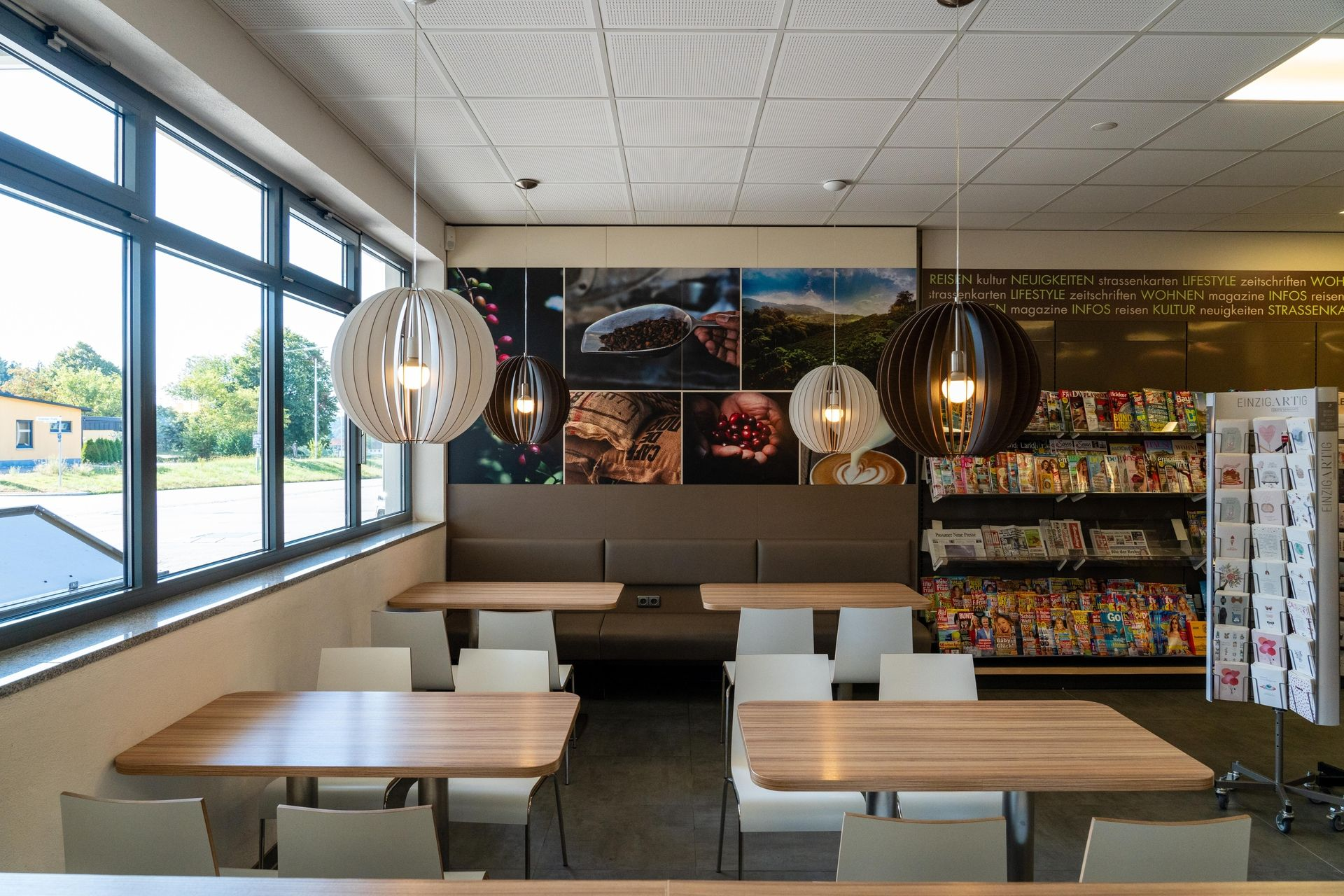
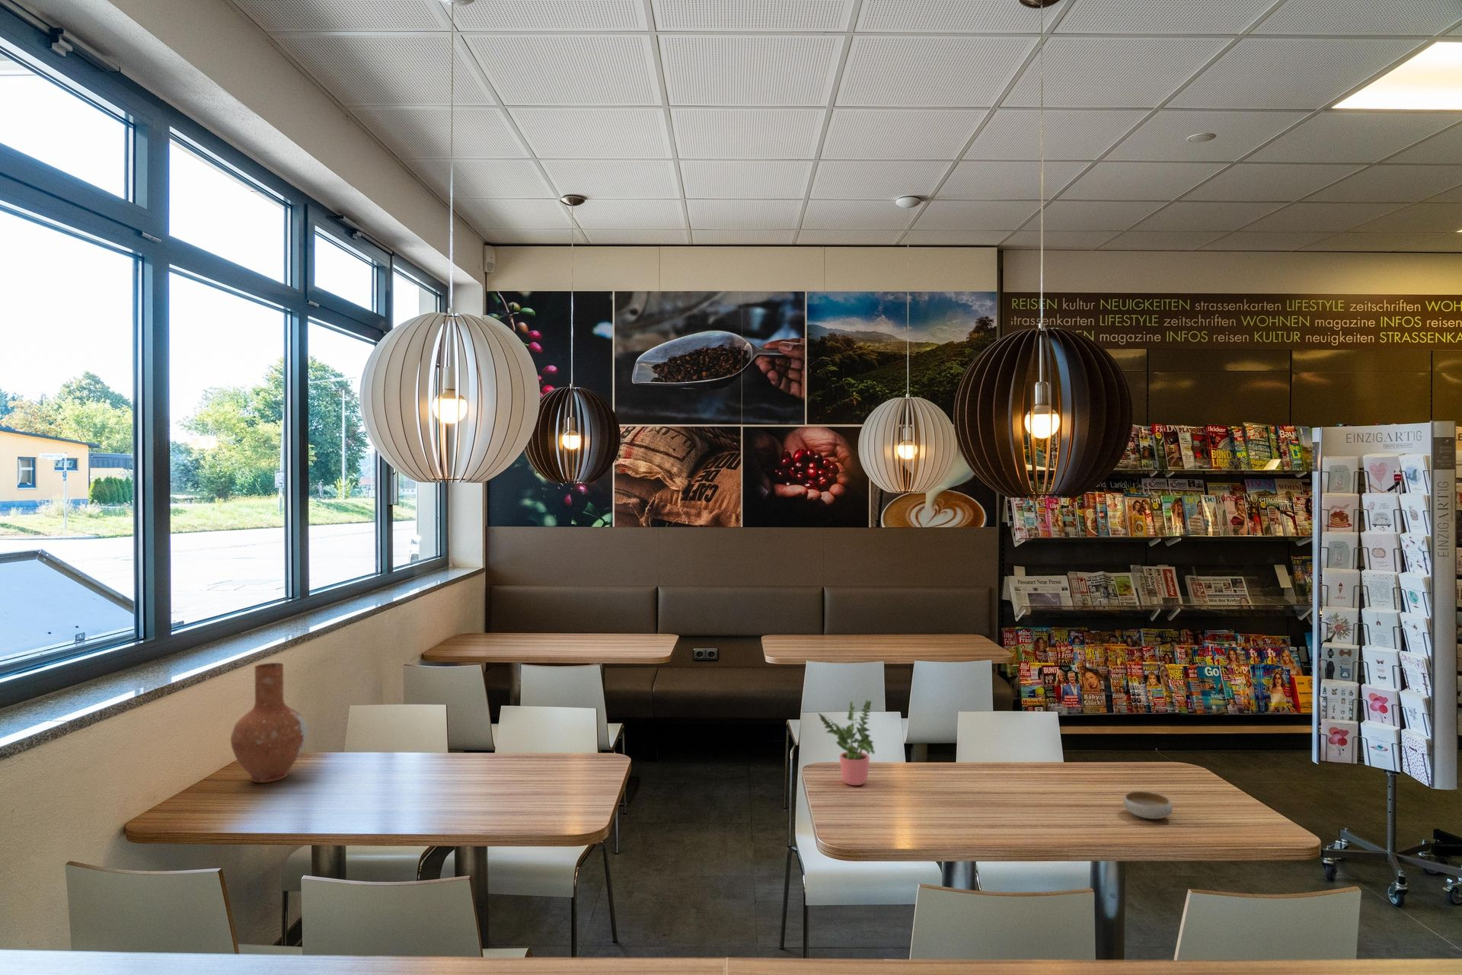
+ potted plant (850, 745)
+ bowl (1148, 806)
+ vase (269, 721)
